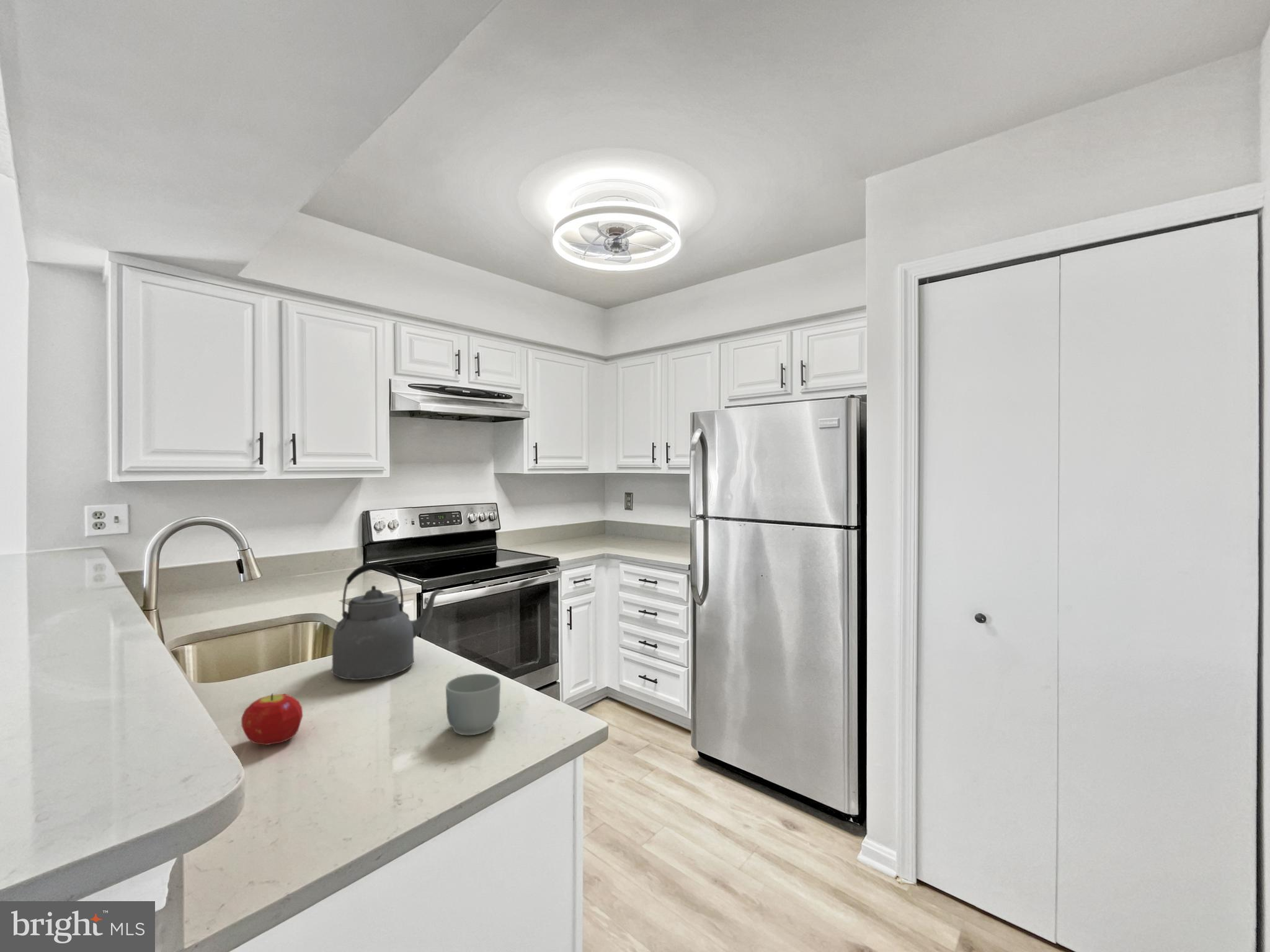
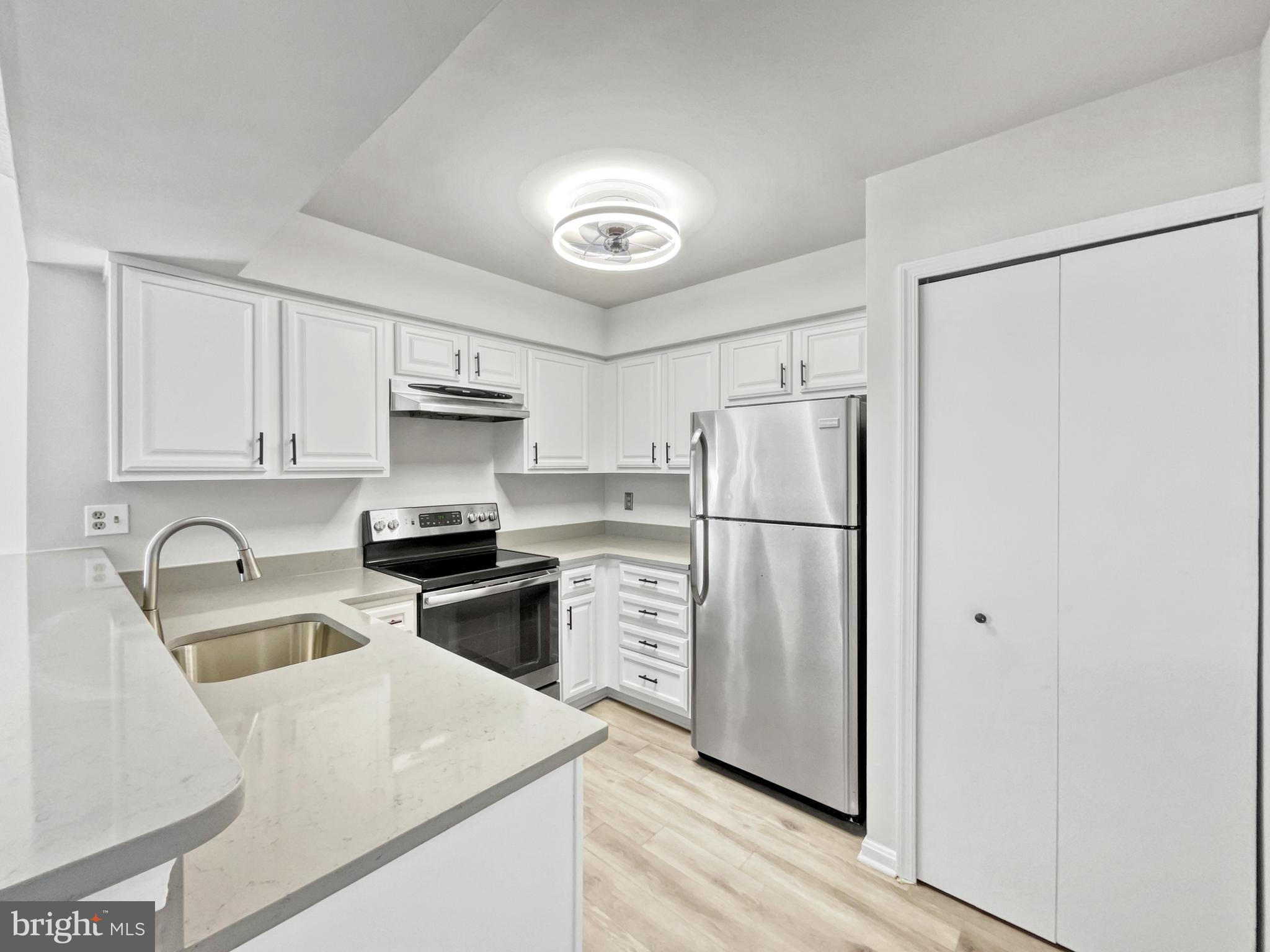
- kettle (392, 612)
- fruit (273, 716)
- mug (473, 702)
